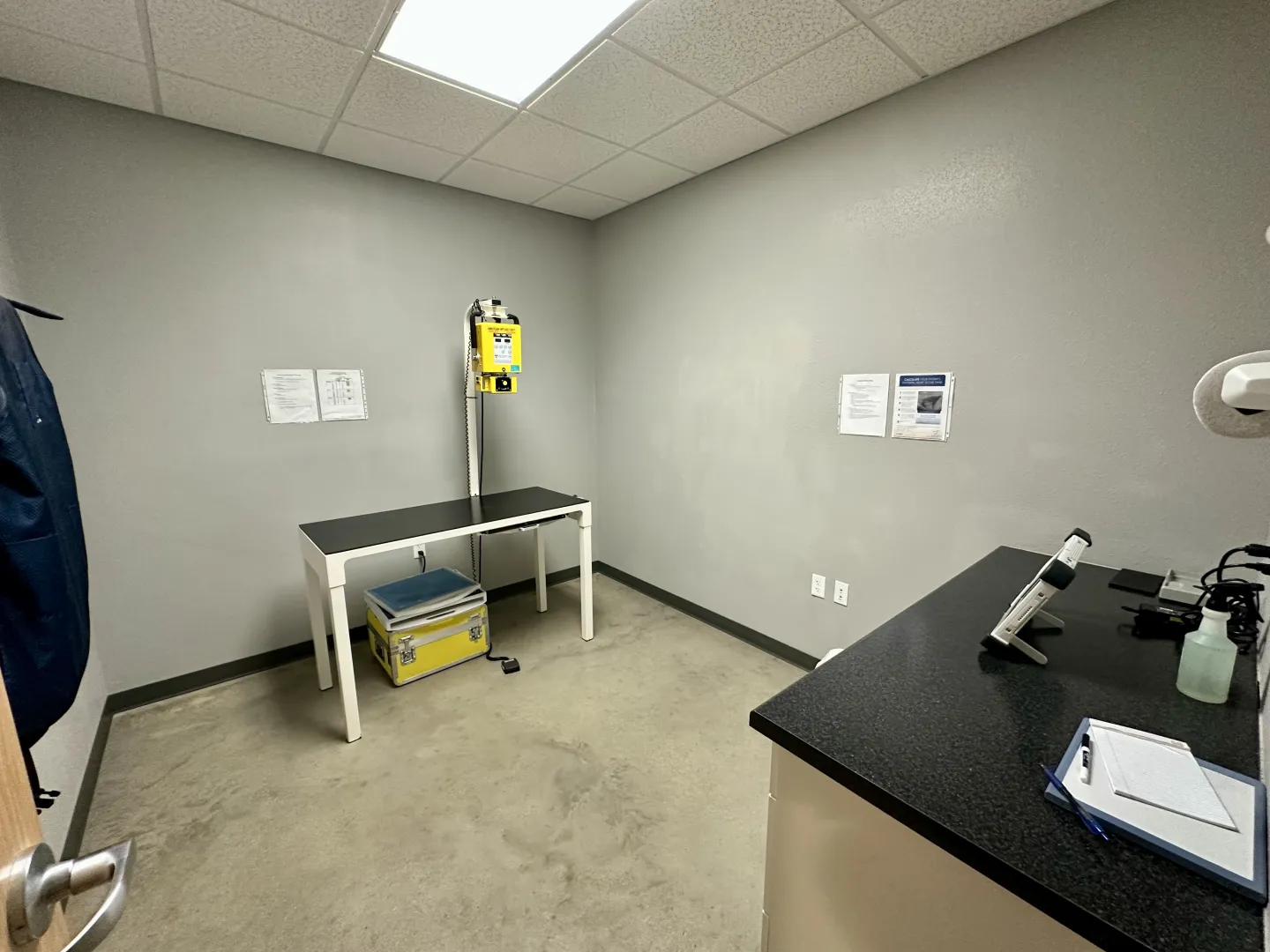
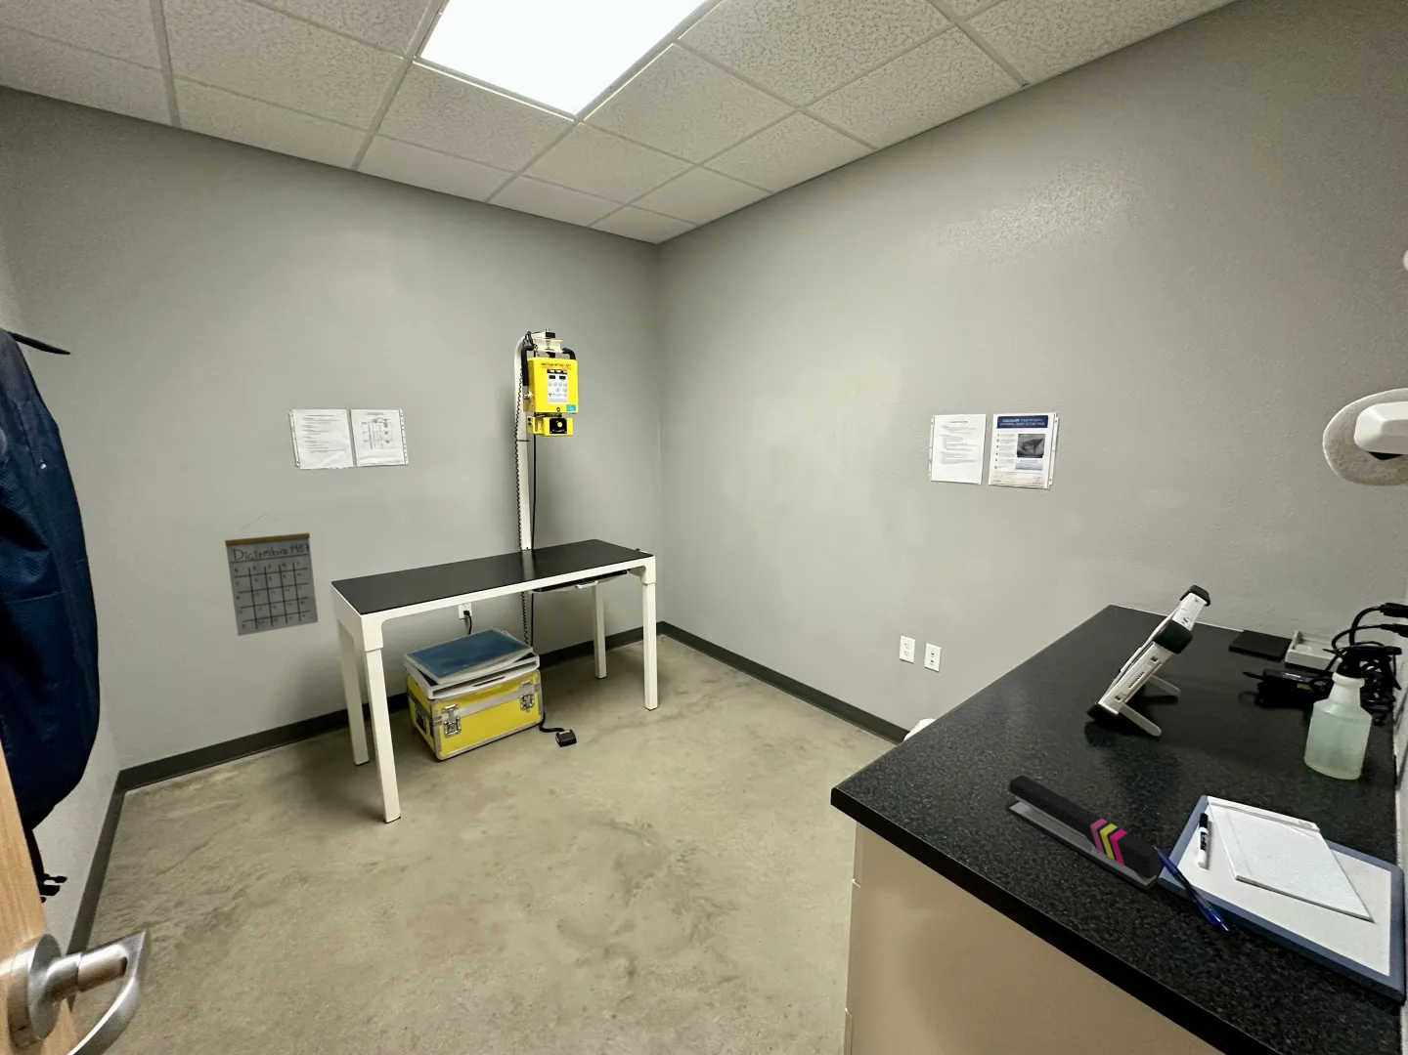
+ stapler (1077, 826)
+ calendar (273, 572)
